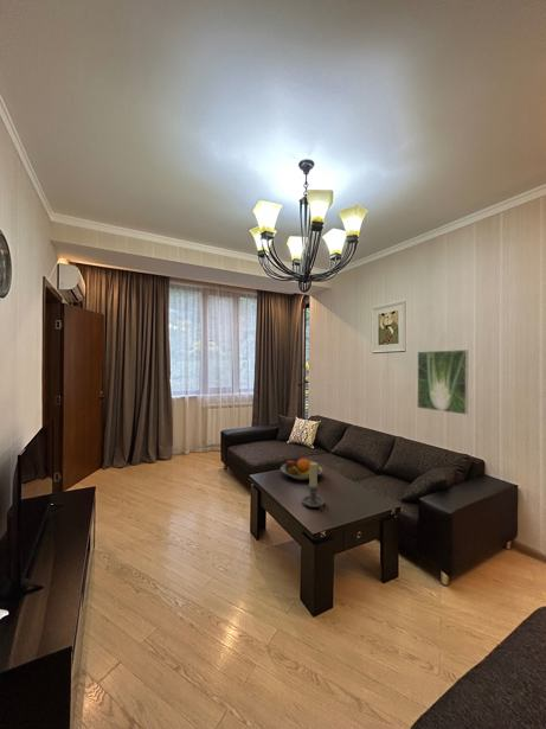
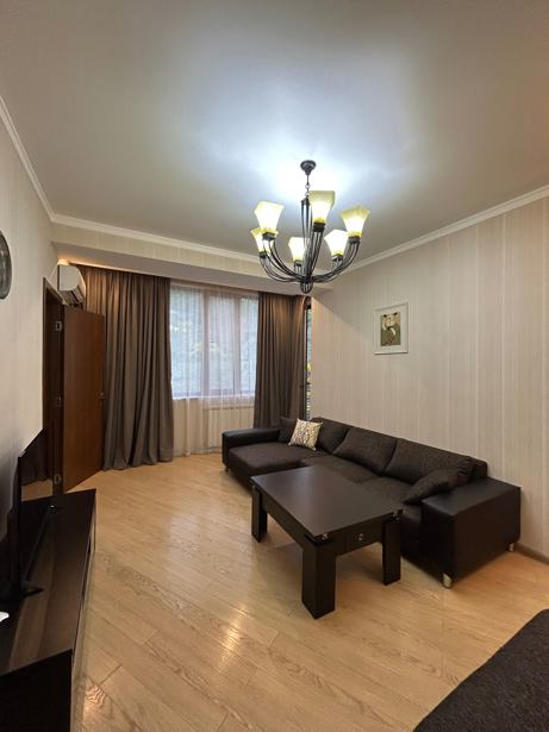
- fruit bowl (301, 466)
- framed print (441, 381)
- candle holder (314, 484)
